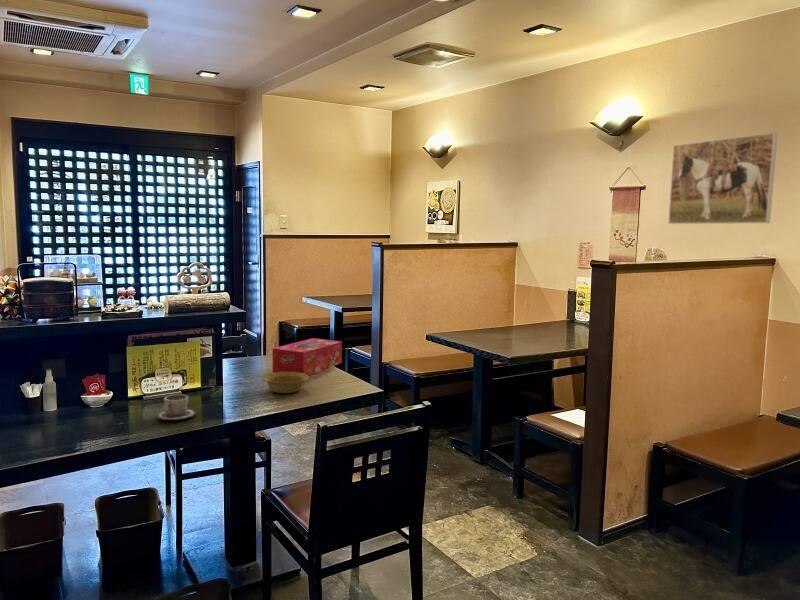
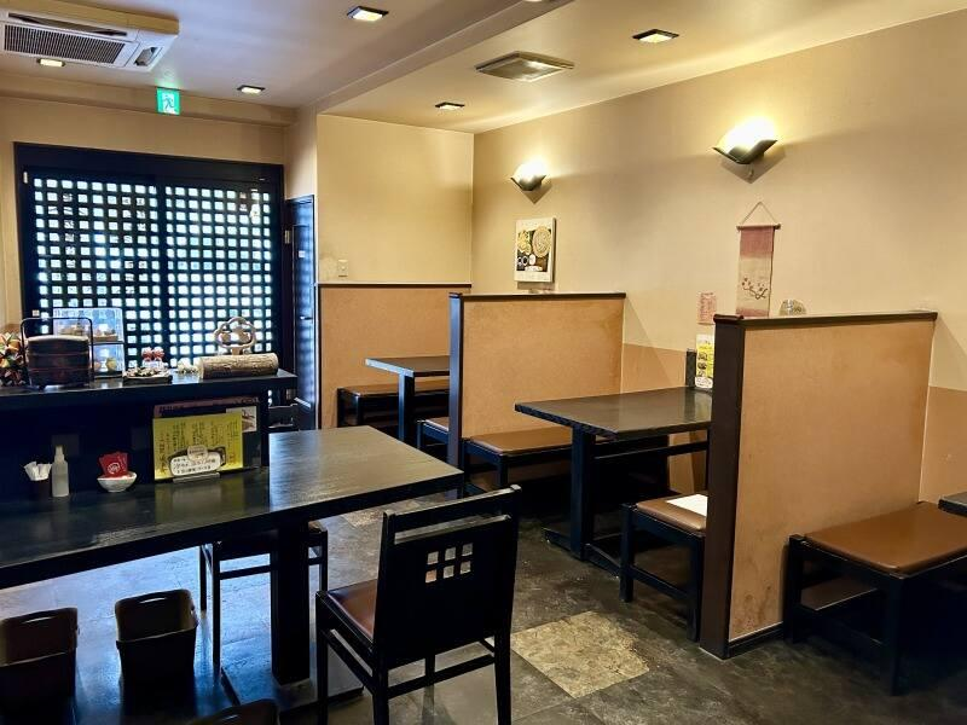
- bowl (285, 383)
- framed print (718, 181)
- tissue box (308, 356)
- cup (176, 406)
